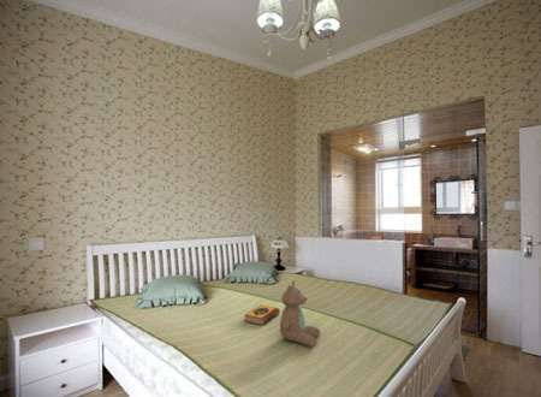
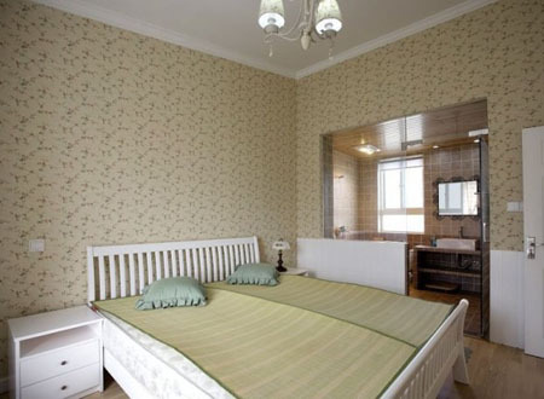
- hardback book (262, 314)
- teddy bear (299, 310)
